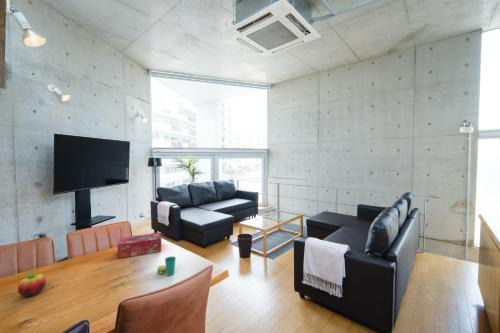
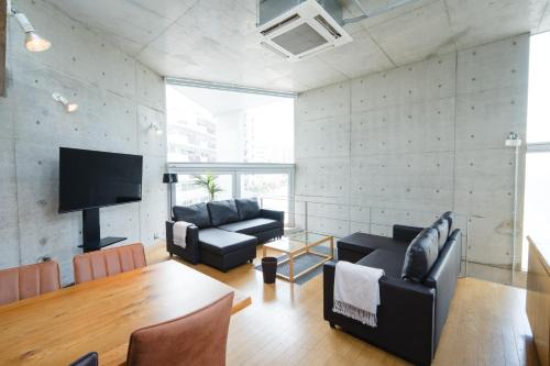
- tissue box (140, 244)
- fruit (32, 284)
- cup (166, 265)
